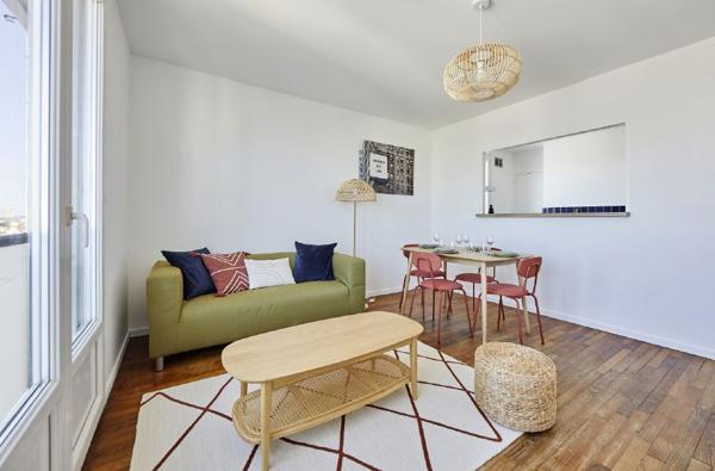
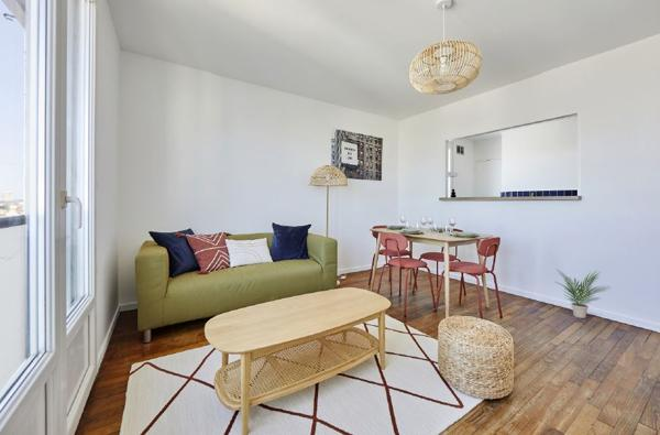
+ potted plant (579, 293)
